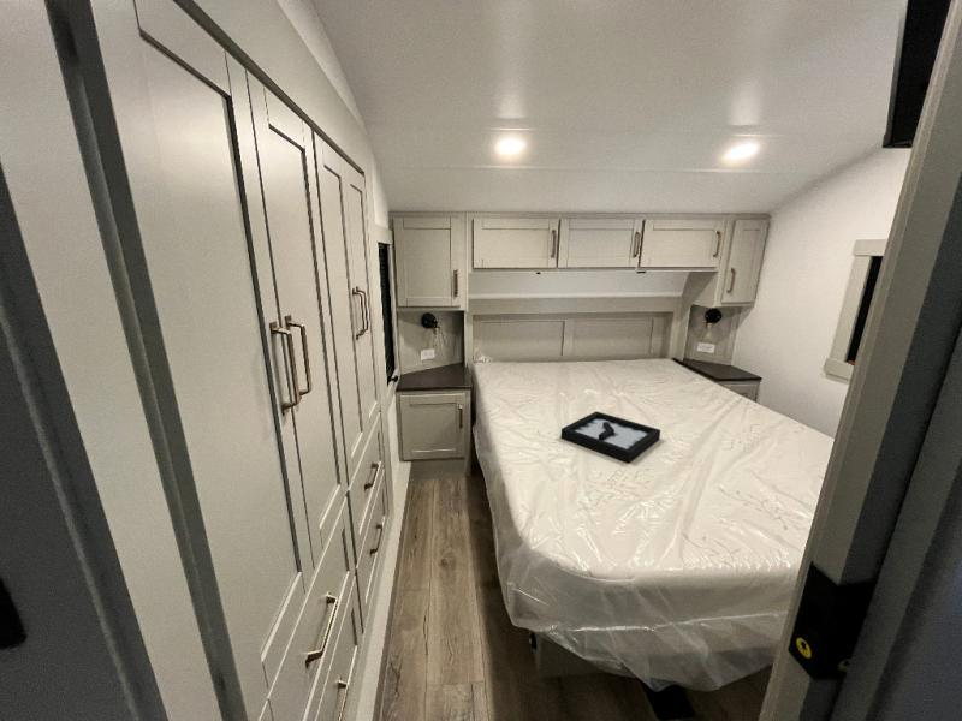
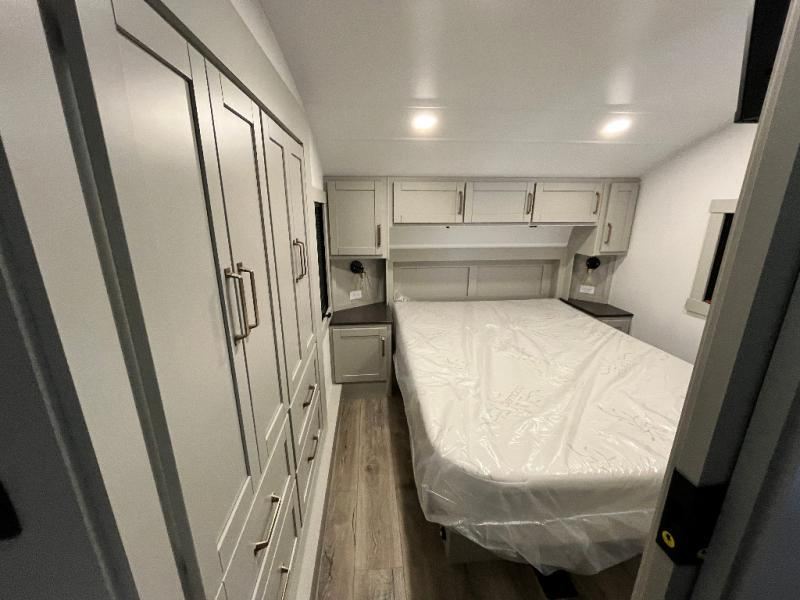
- decorative tray (610, 434)
